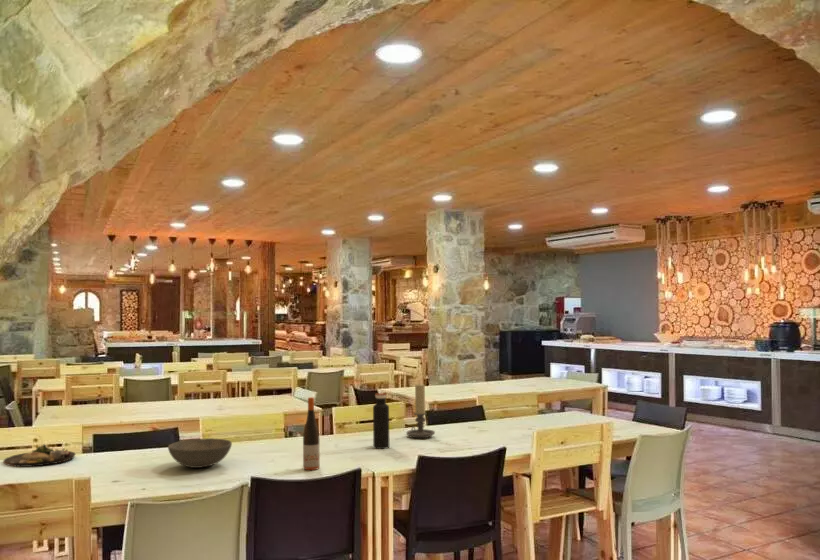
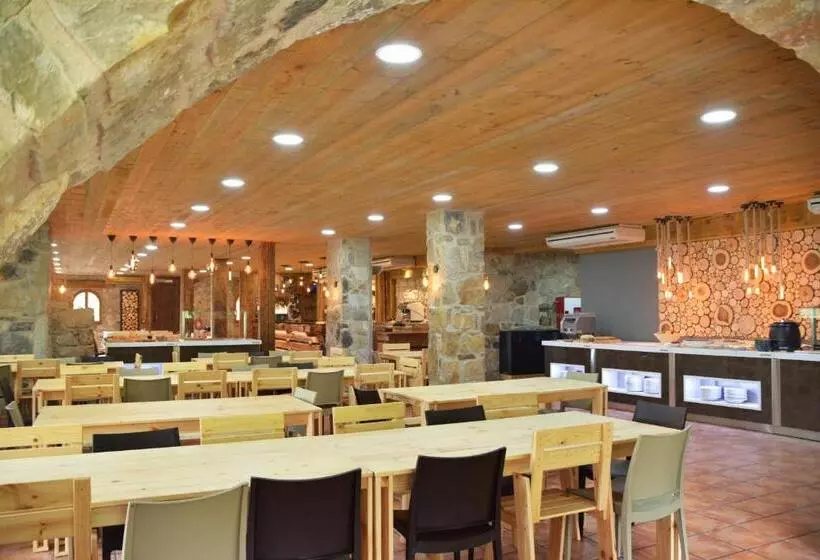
- candle holder (419, 409)
- wine bottle (311, 432)
- bowl (200, 454)
- water bottle (381, 420)
- dinner plate (40, 453)
